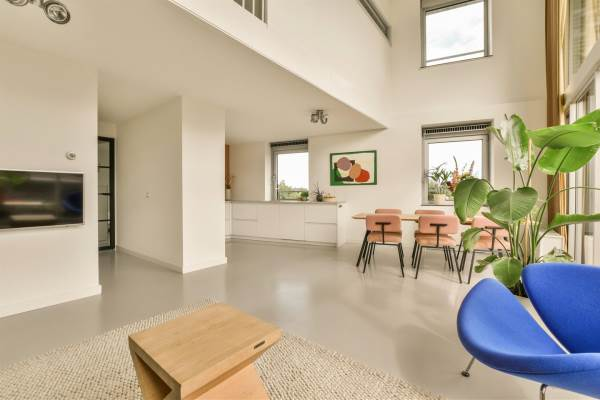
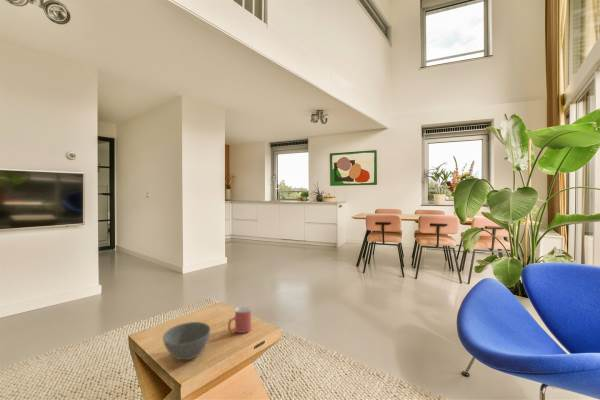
+ mug (239, 320)
+ bowl (187, 343)
